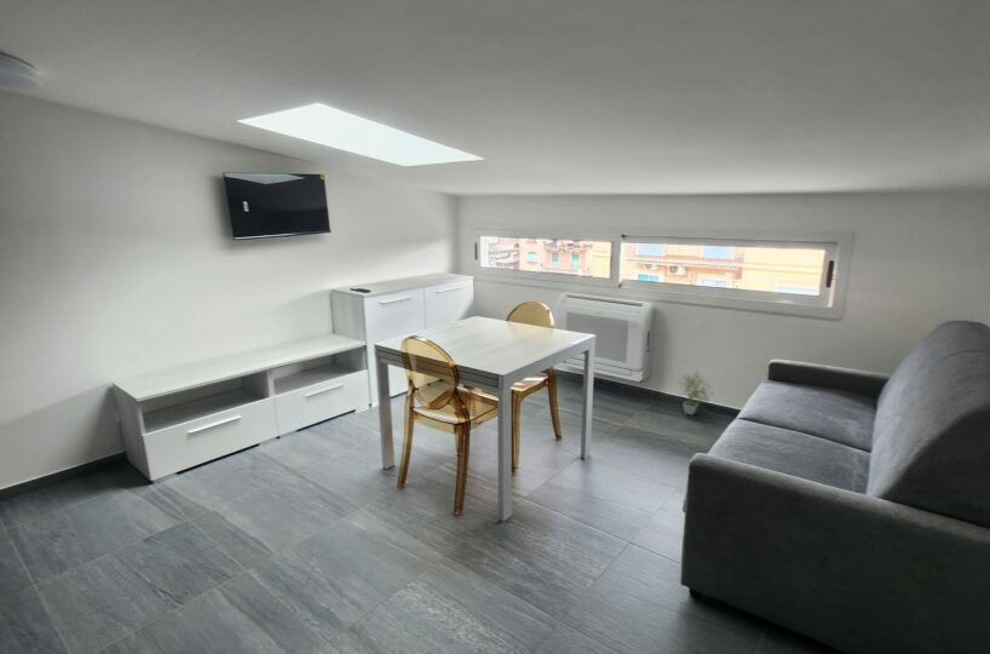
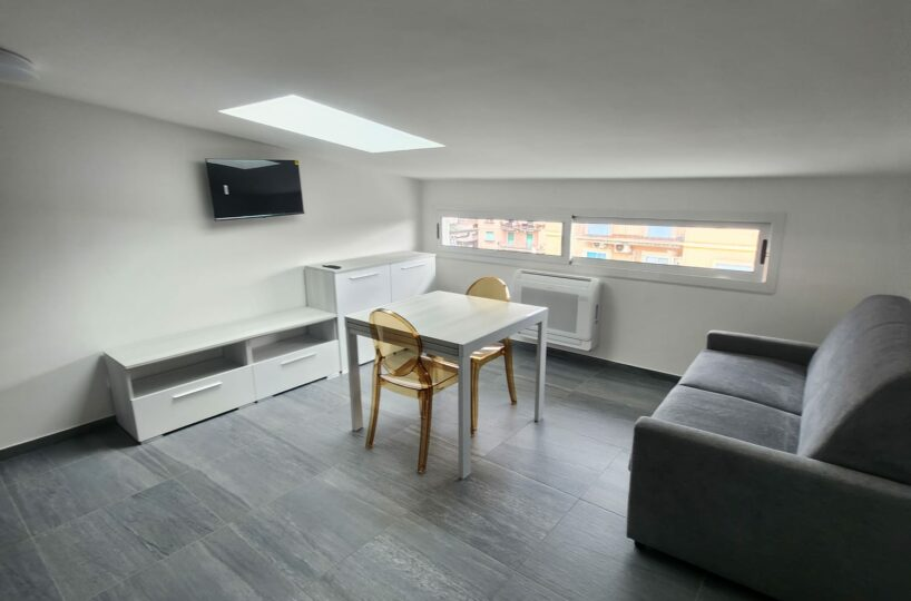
- potted plant (693, 390)
